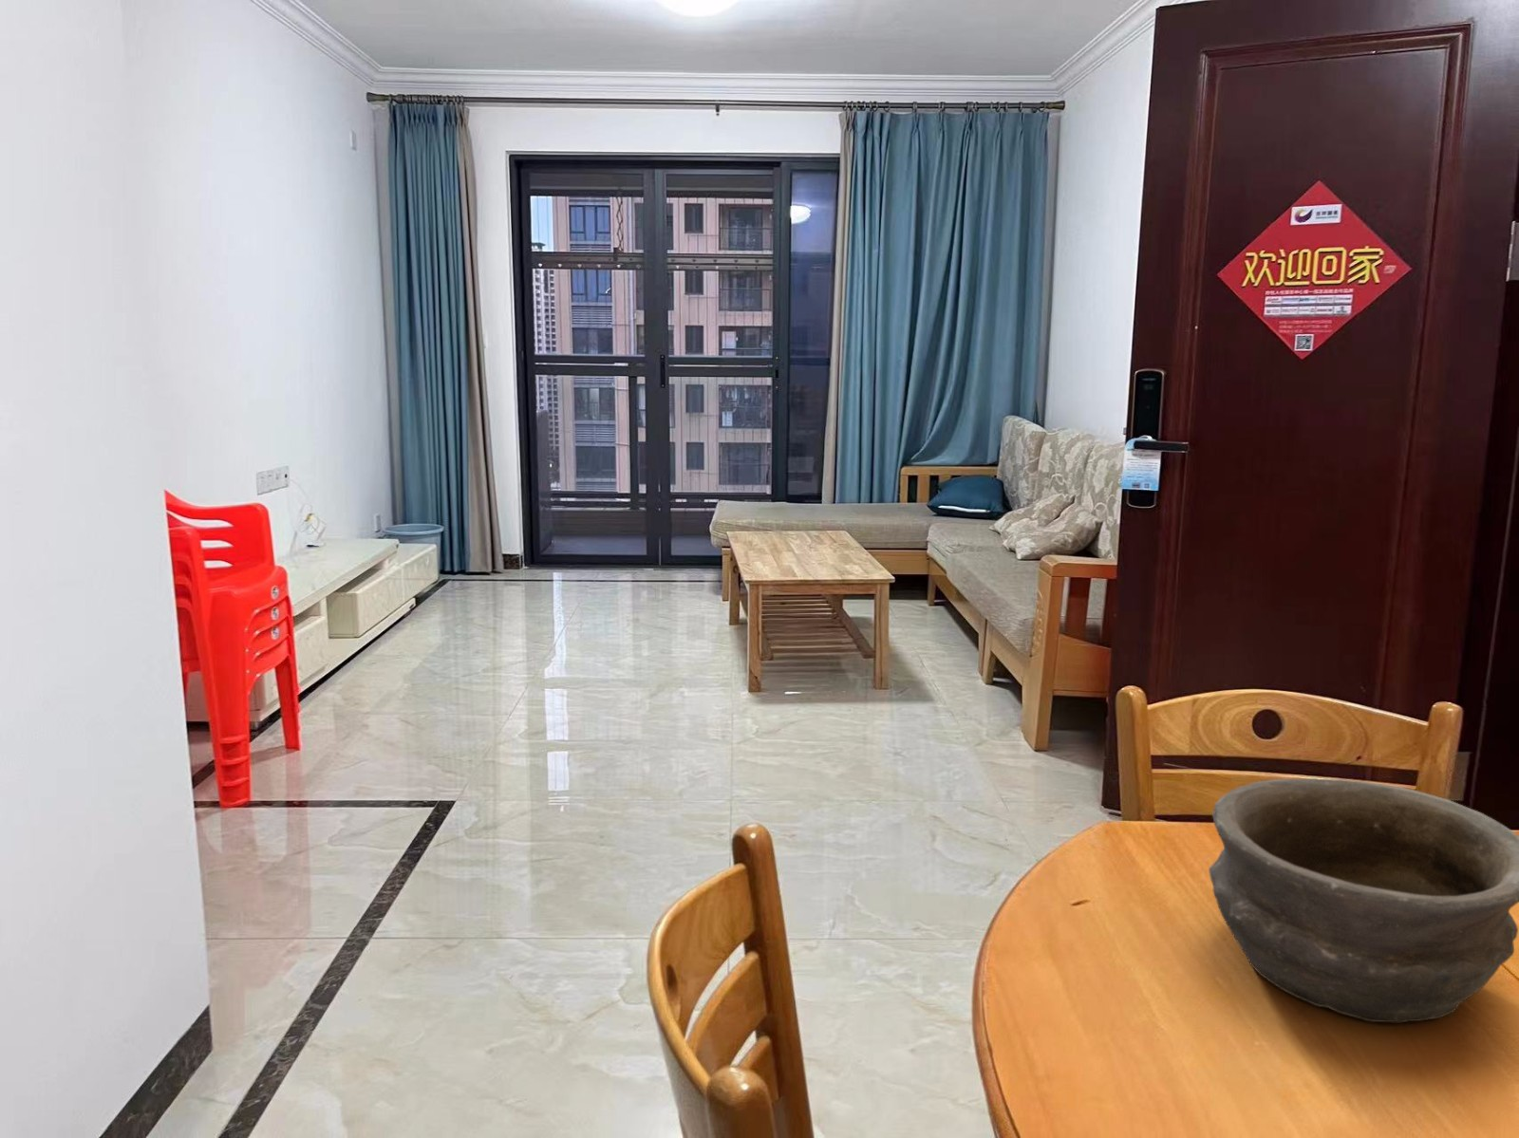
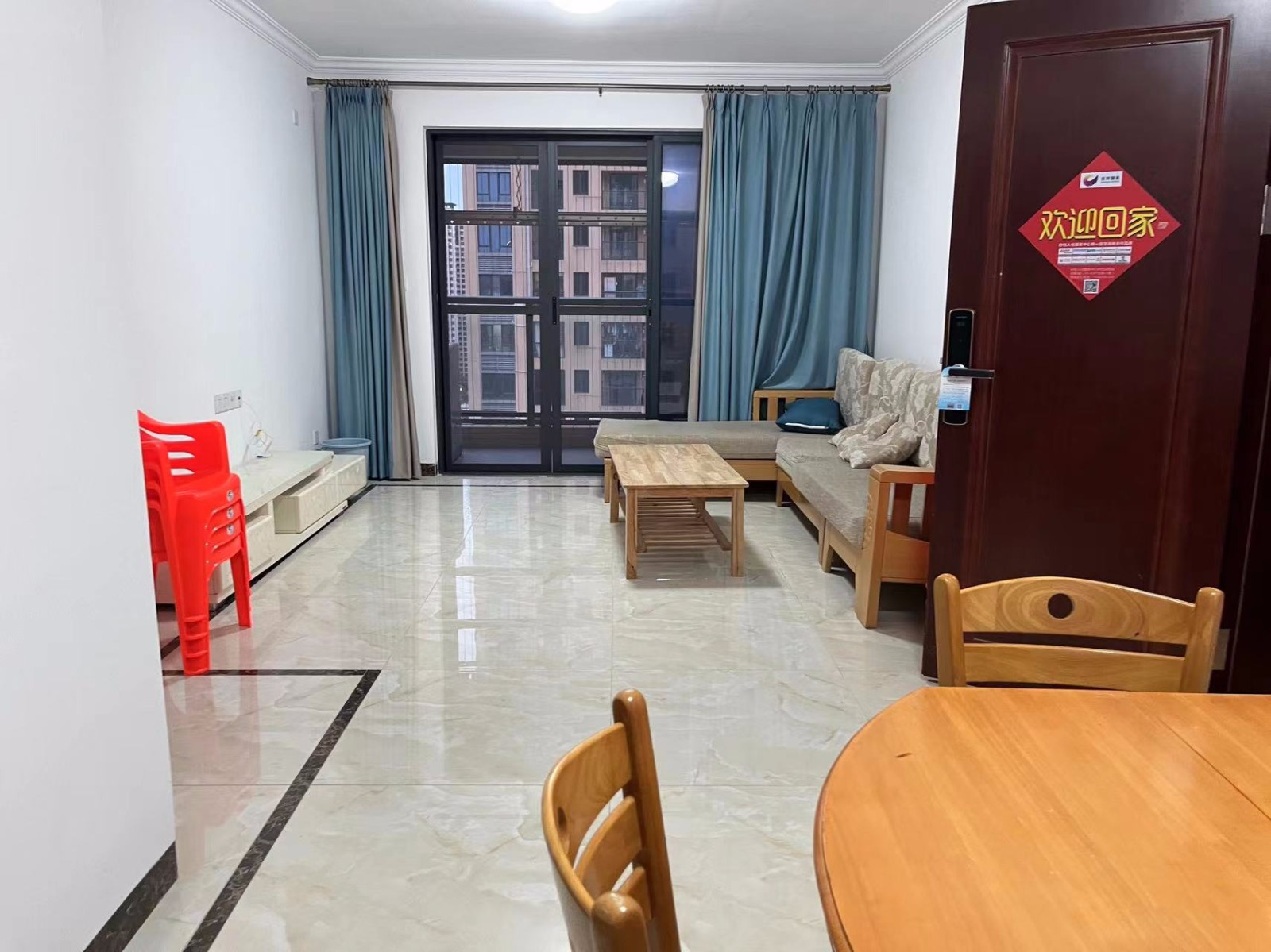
- bowl (1360, 900)
